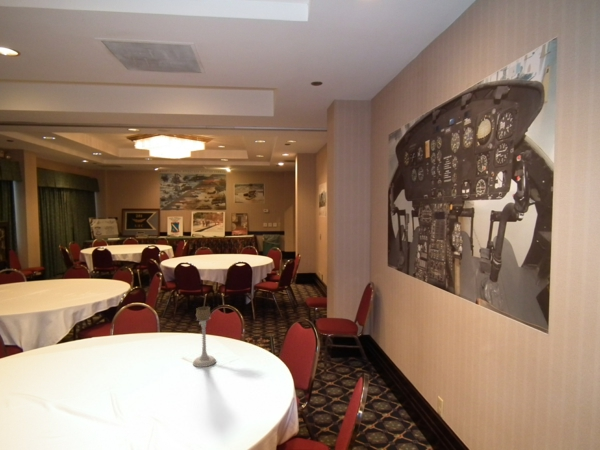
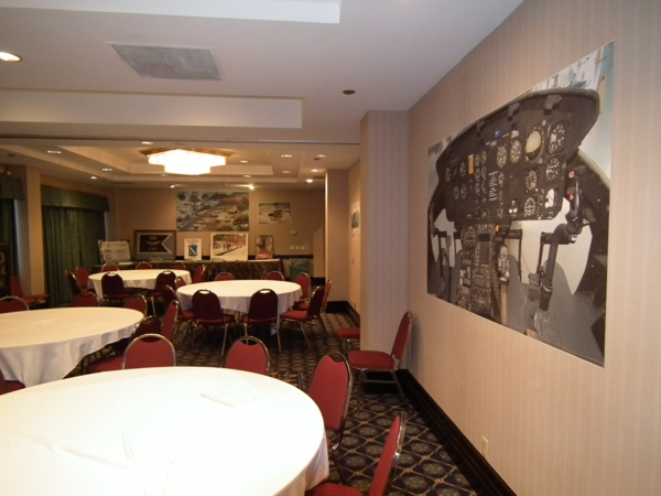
- candle holder (203, 335)
